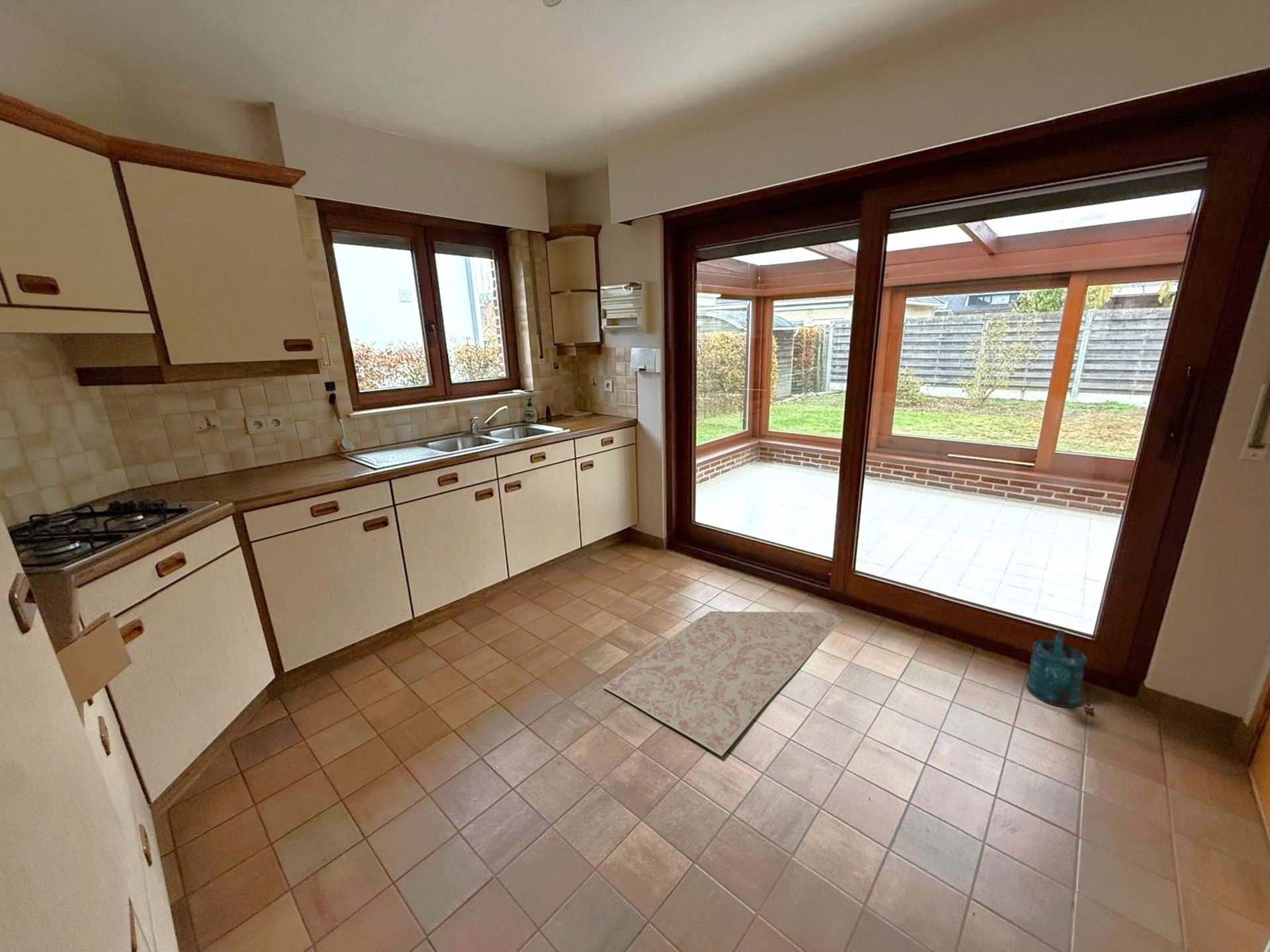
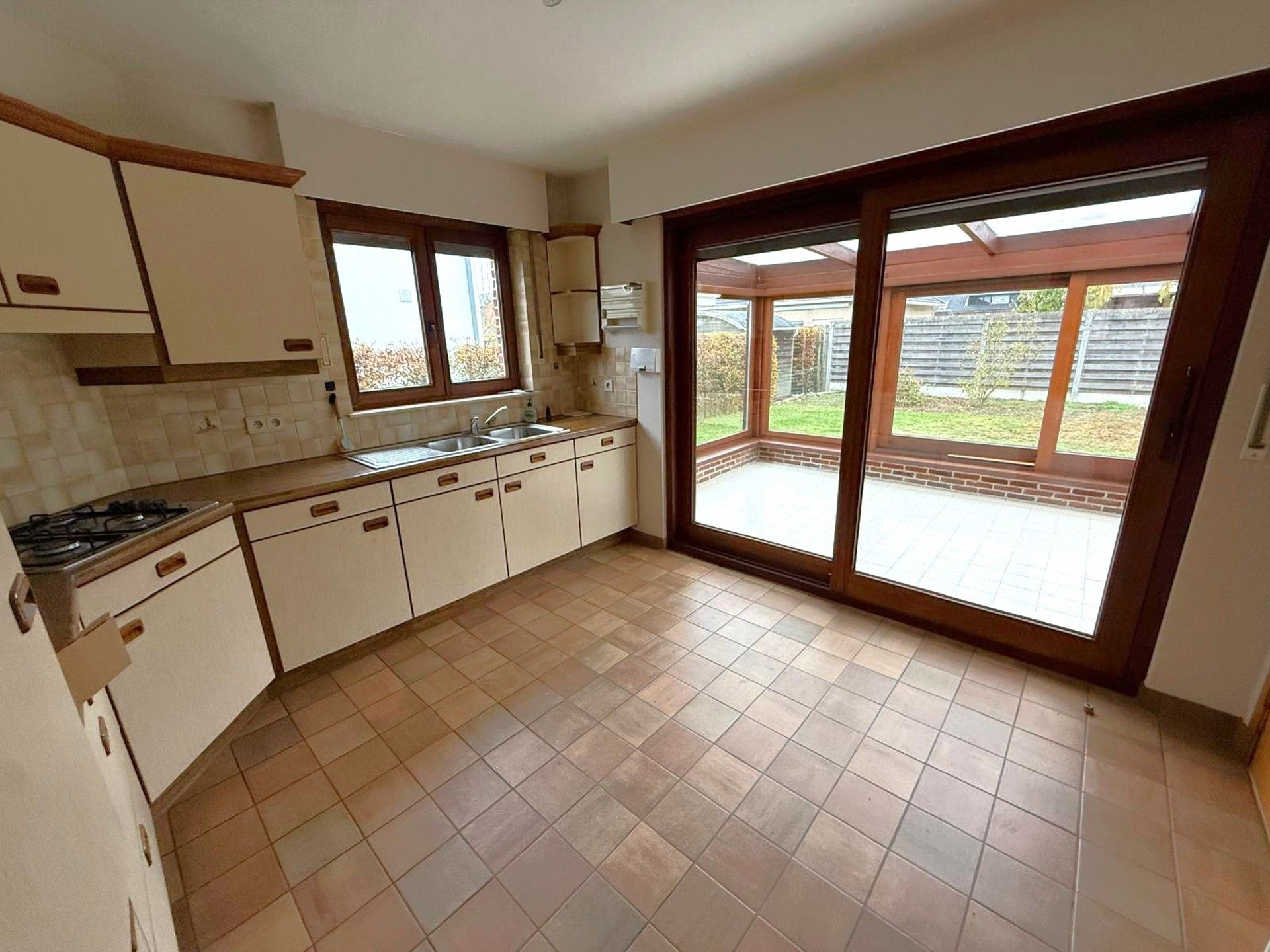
- watering can (1056, 673)
- rug (735, 649)
